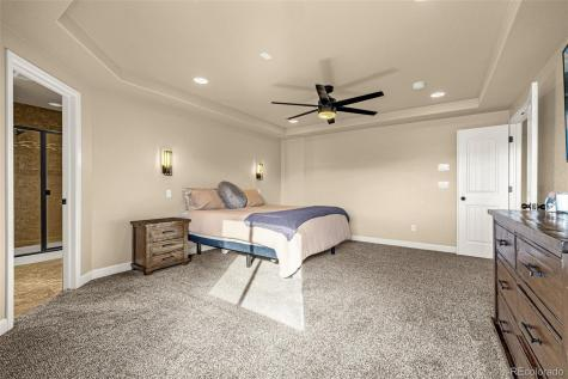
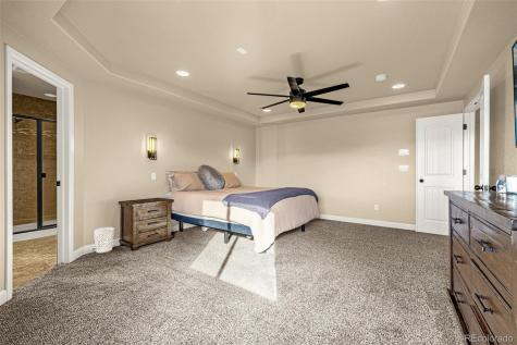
+ wastebasket (104, 239)
